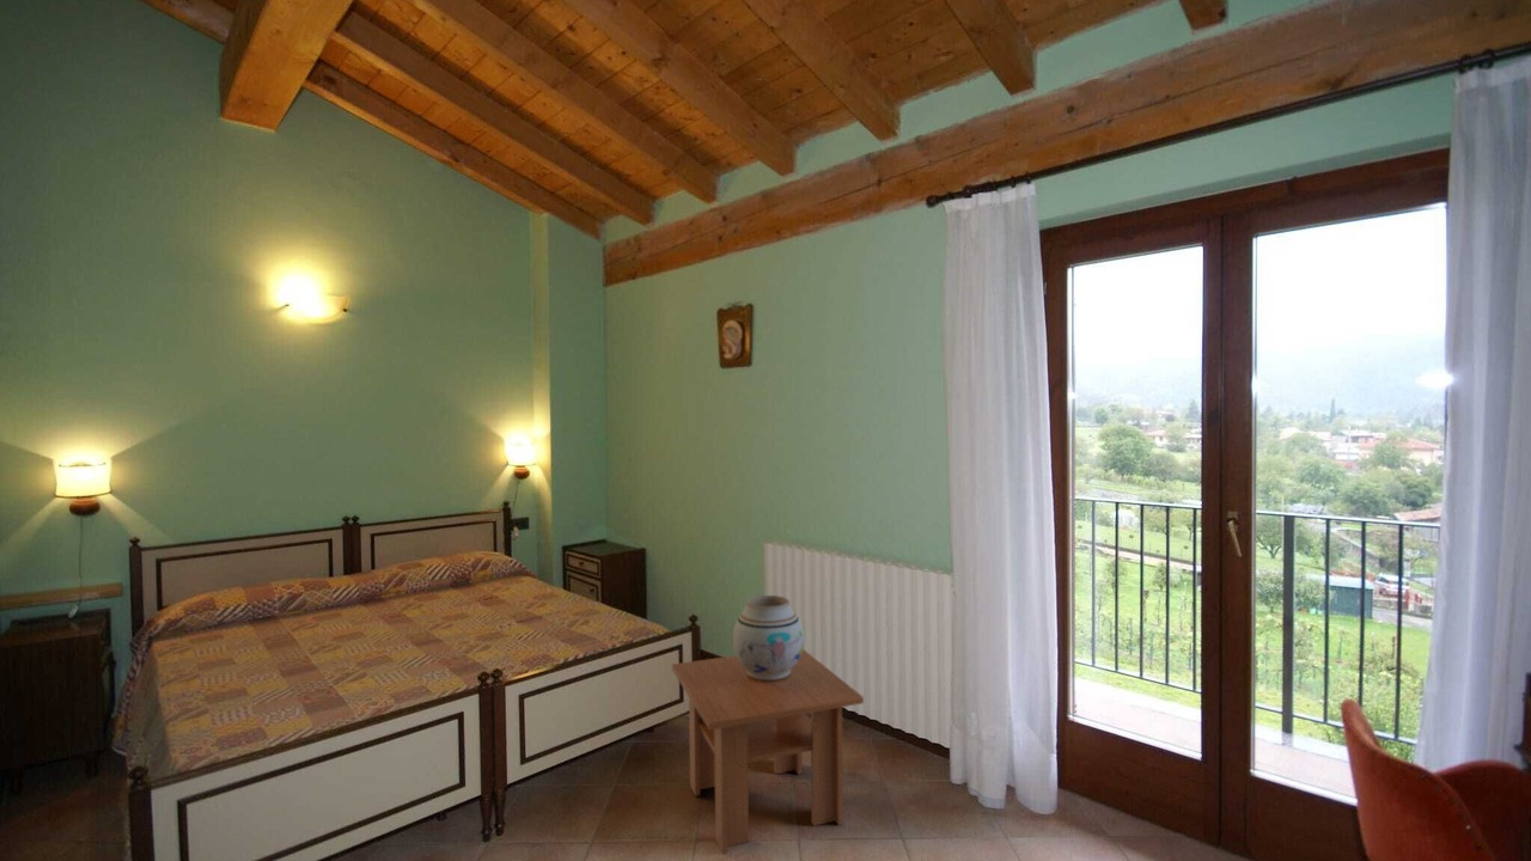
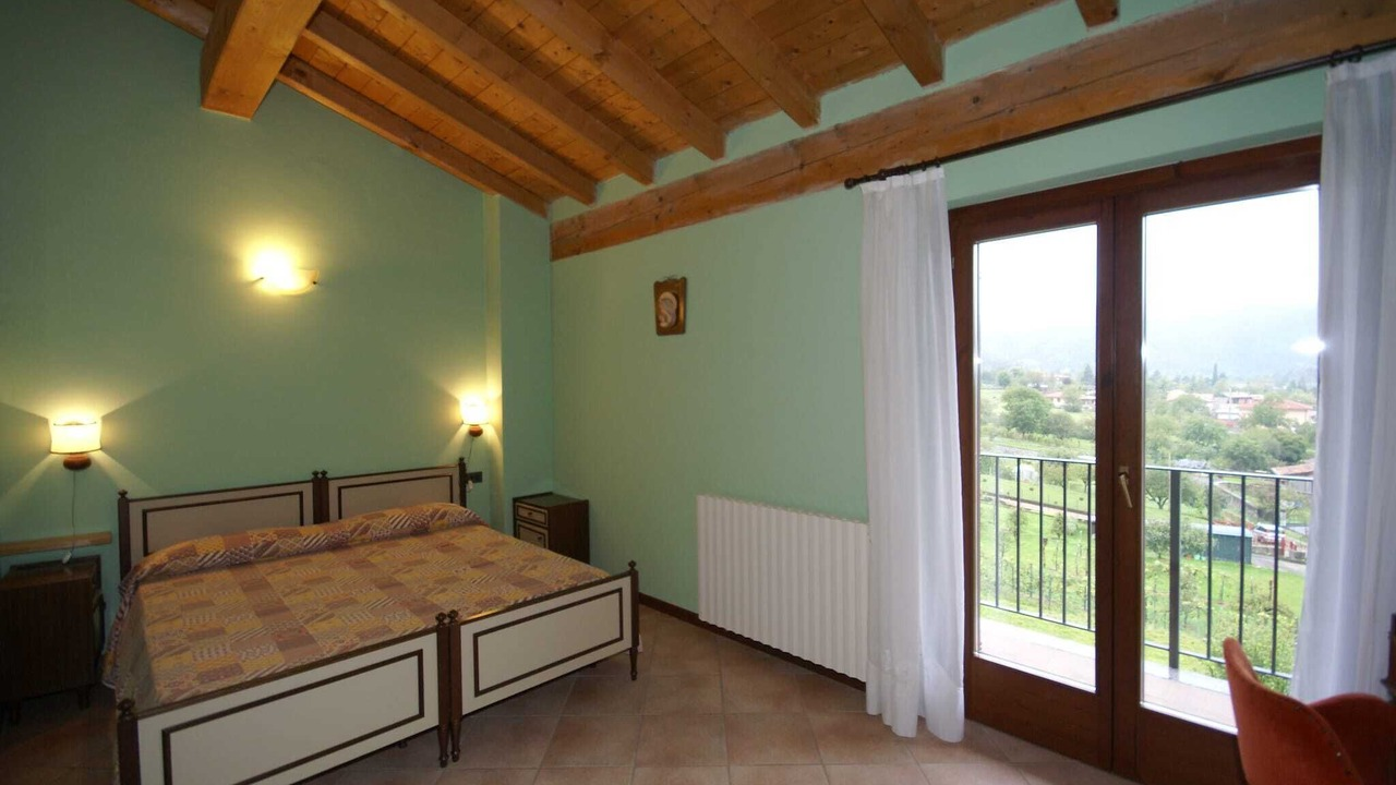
- coffee table (762, 741)
- vase (768, 636)
